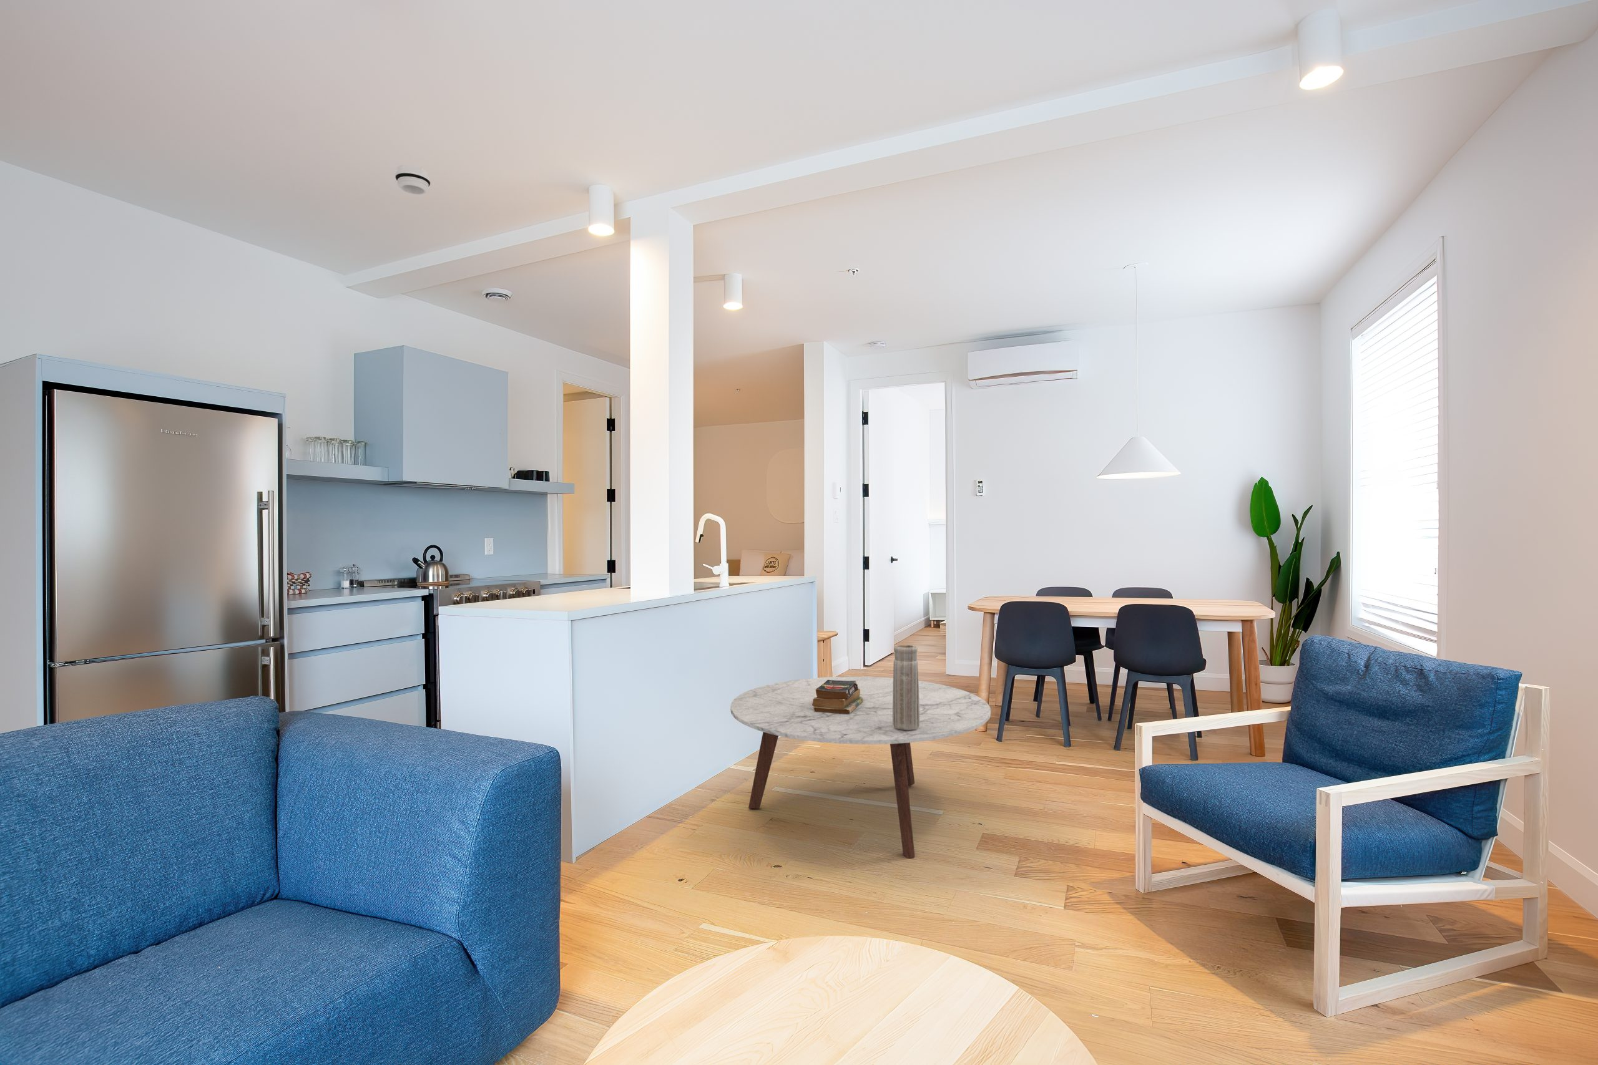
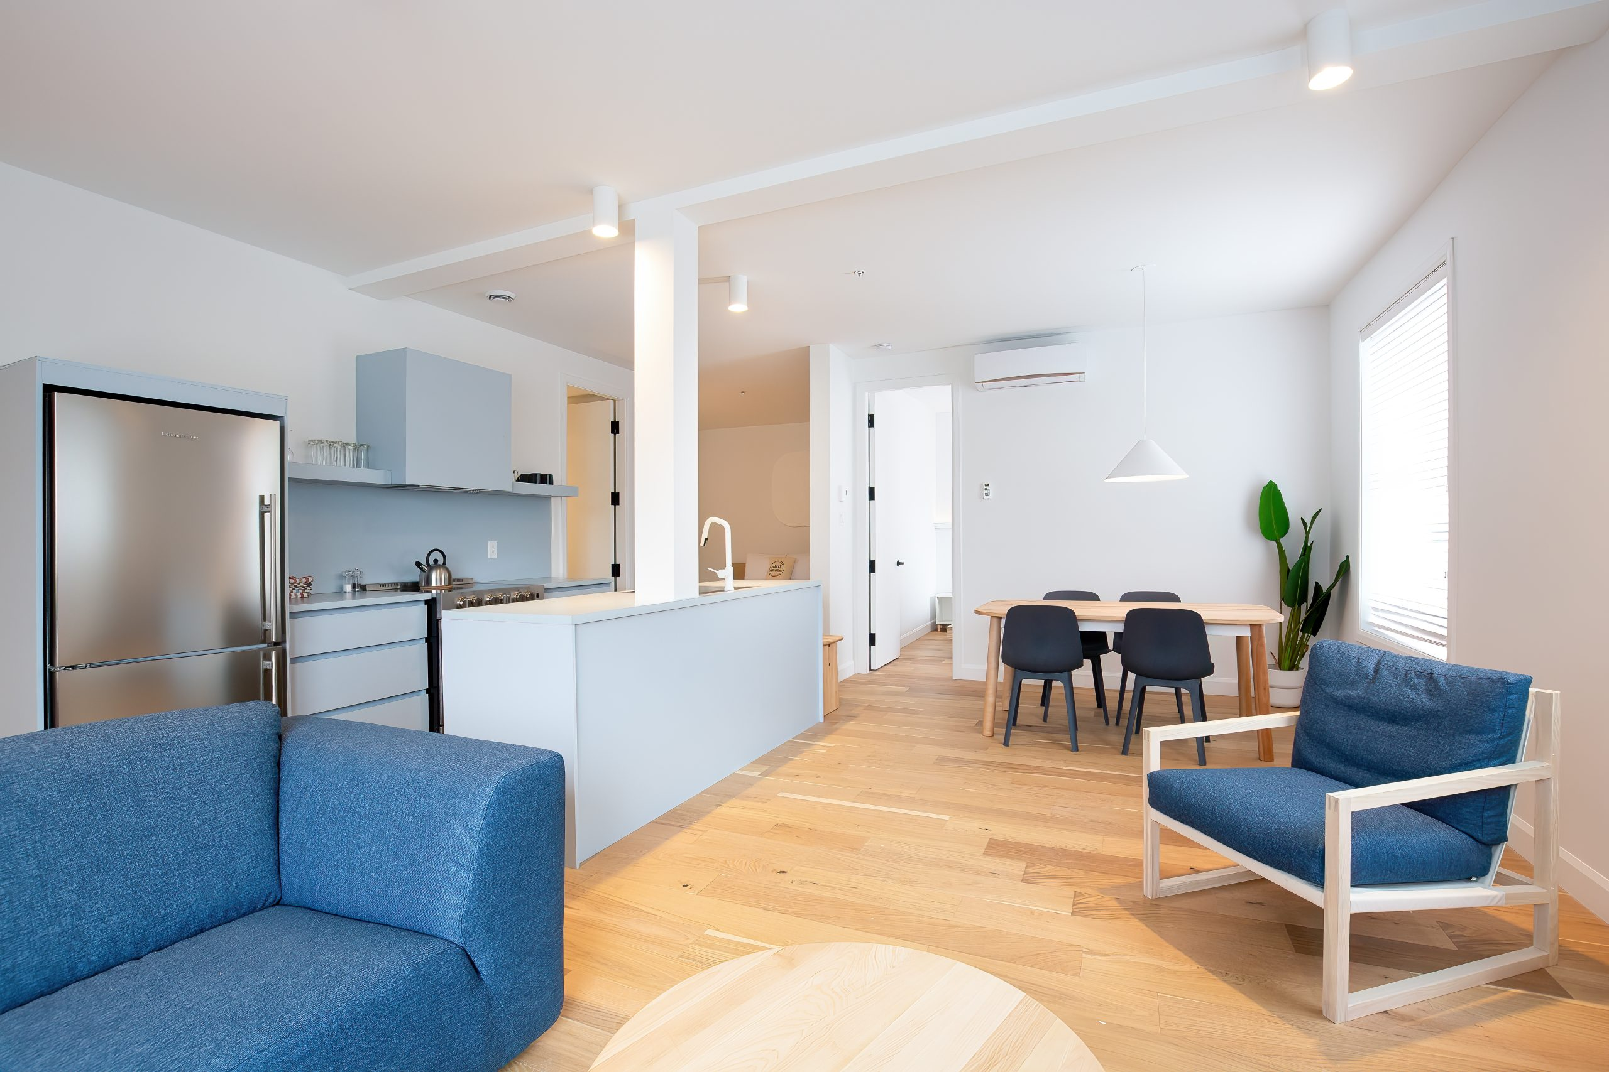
- books (839, 695)
- smoke detector (413, 181)
- vase (906, 686)
- coffee table (858, 744)
